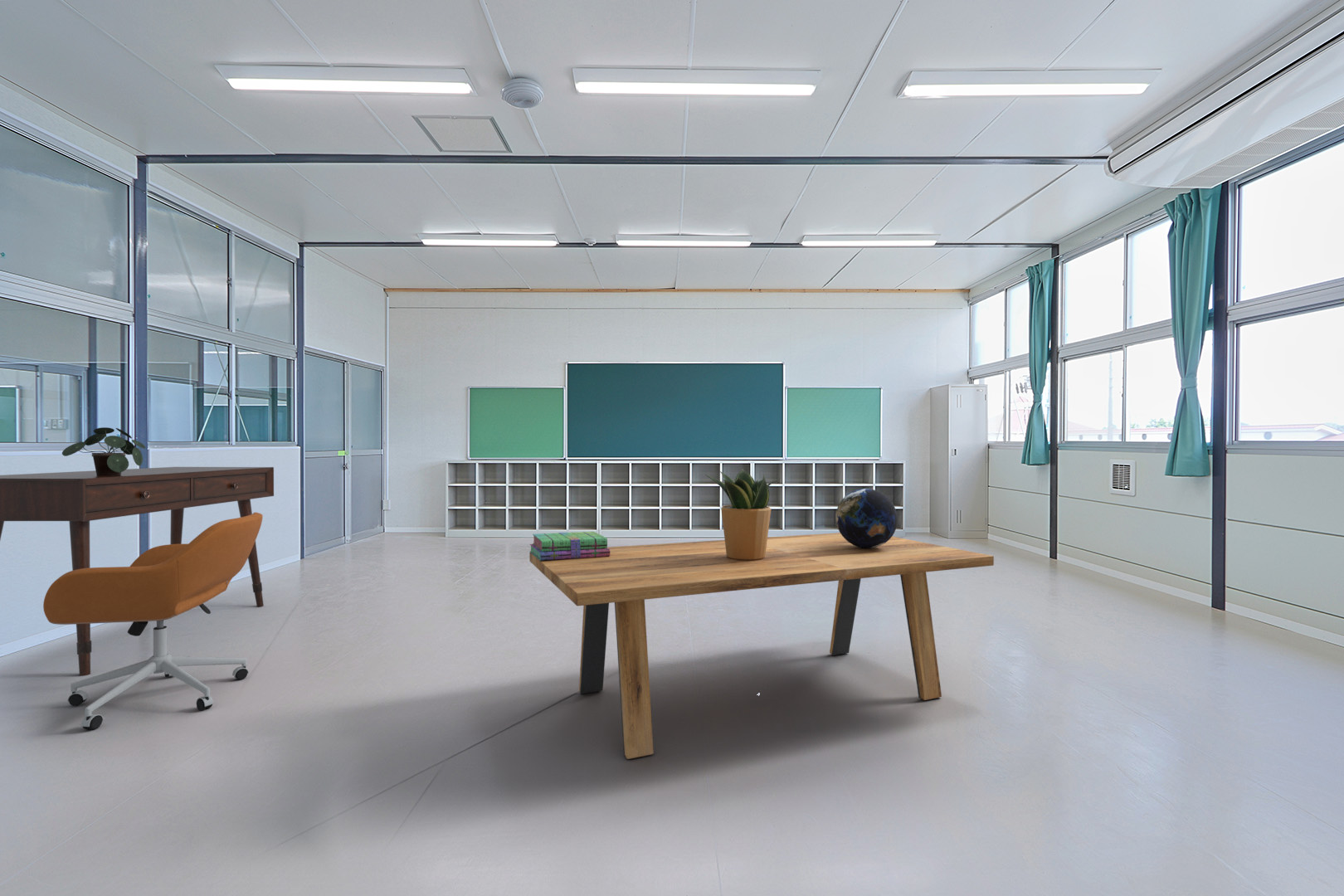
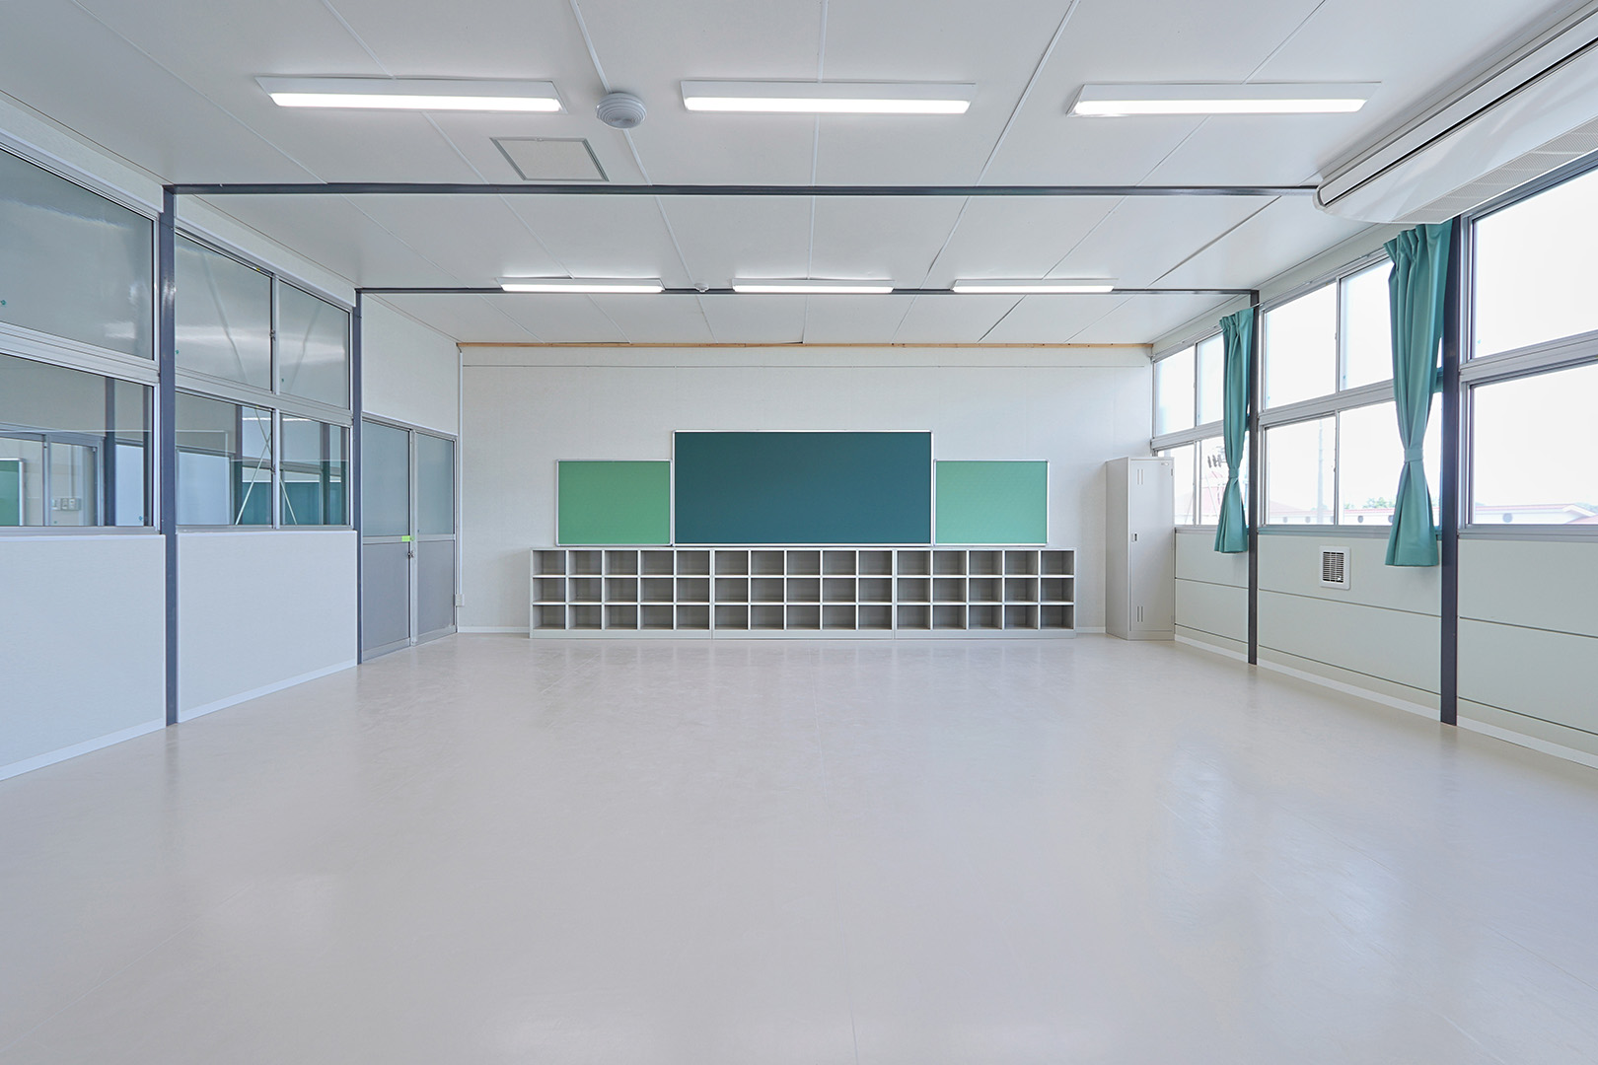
- globe (866, 518)
- stack of books (569, 544)
- potted plant (741, 513)
- desk (170, 543)
- dining table (755, 588)
- office chair (160, 607)
- potted plant (109, 450)
